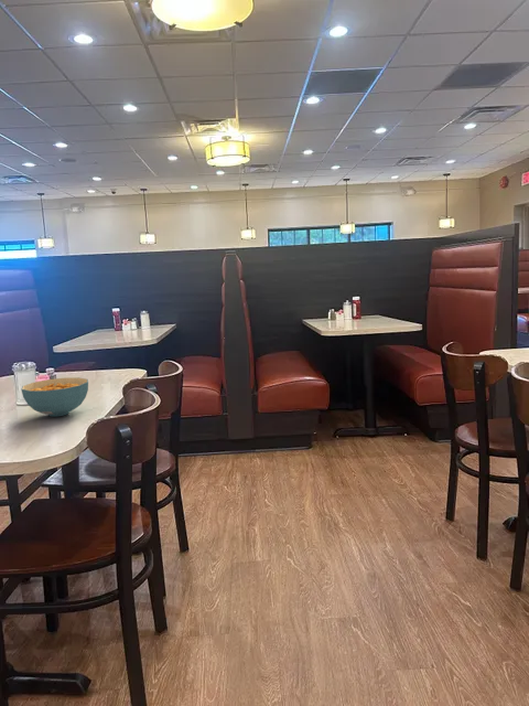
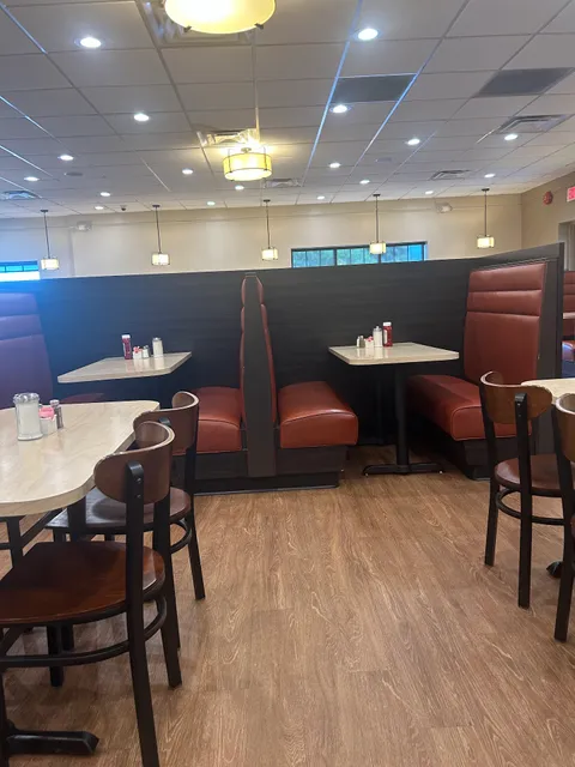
- cereal bowl (57, 398)
